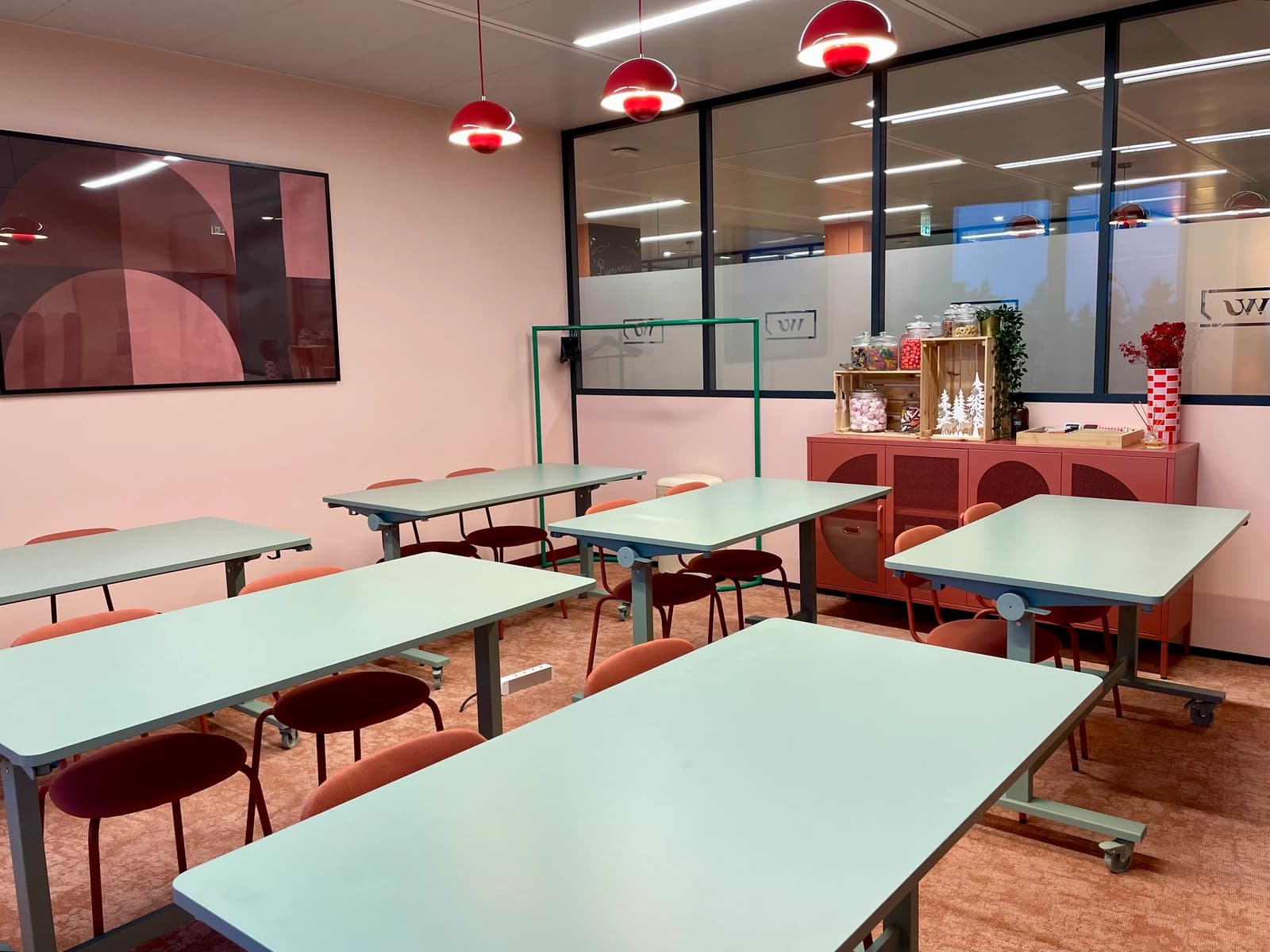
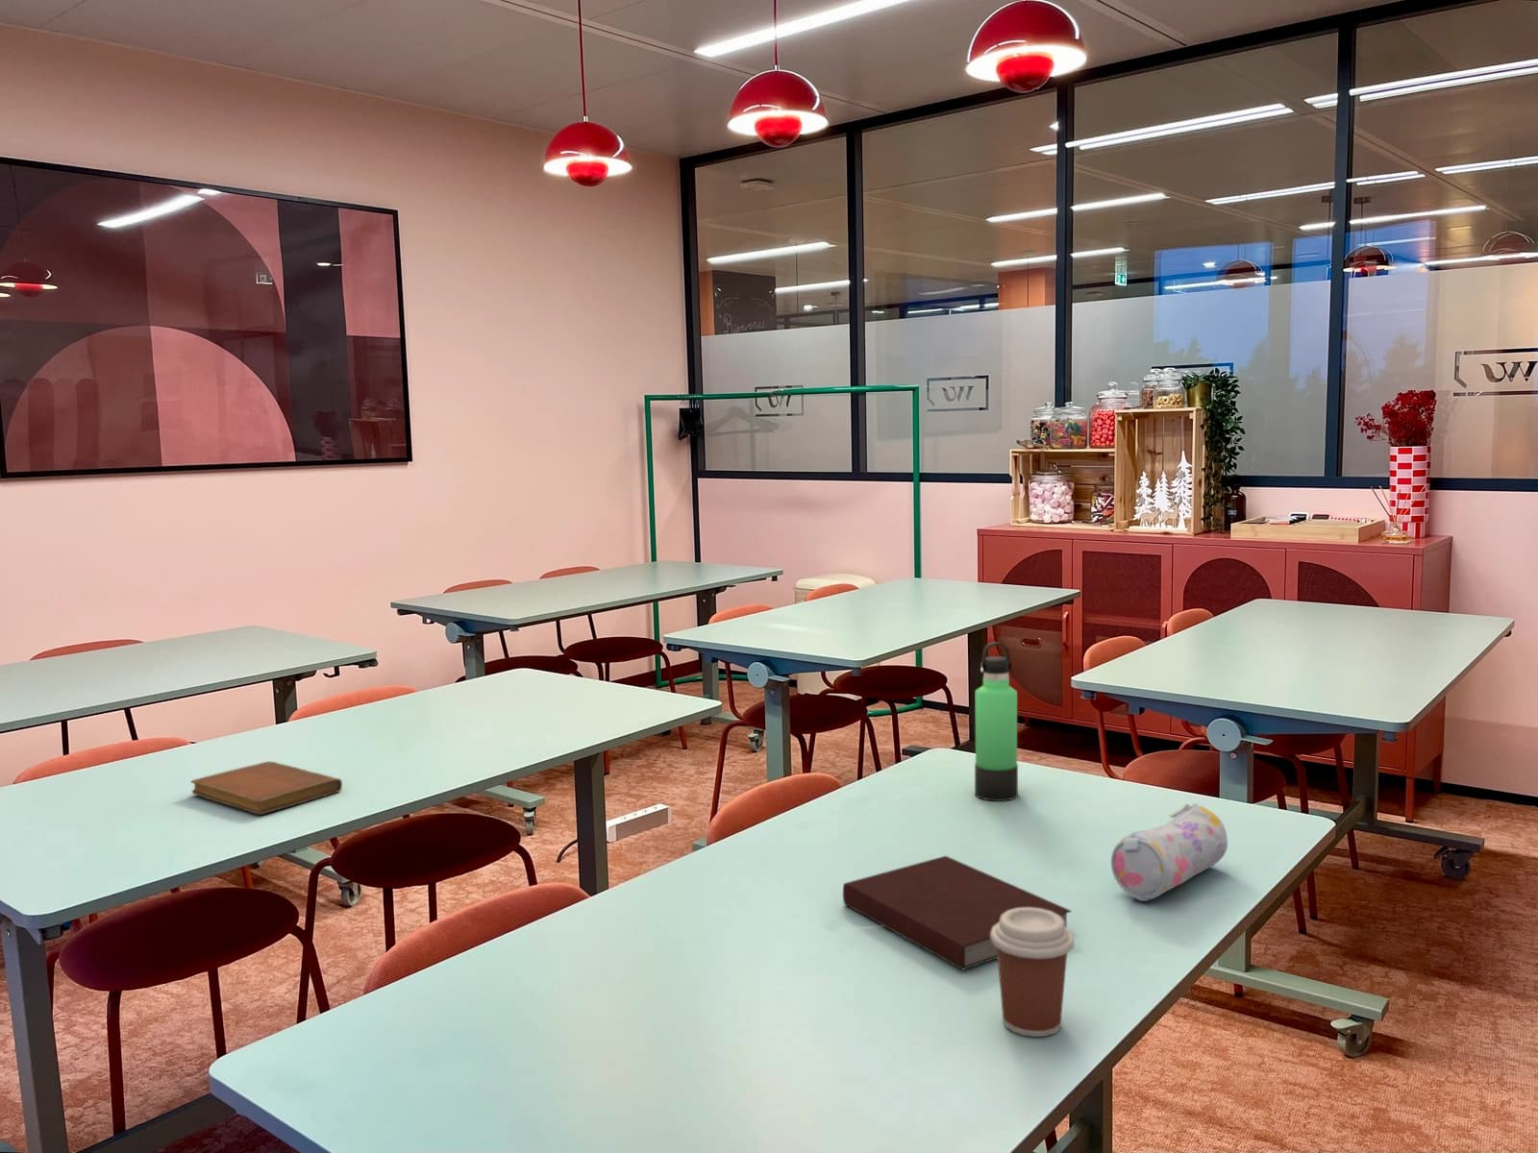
+ coffee cup (1032, 970)
+ pencil case (1171, 849)
+ notebook (953, 907)
+ thermos bottle (995, 718)
+ notebook (265, 785)
